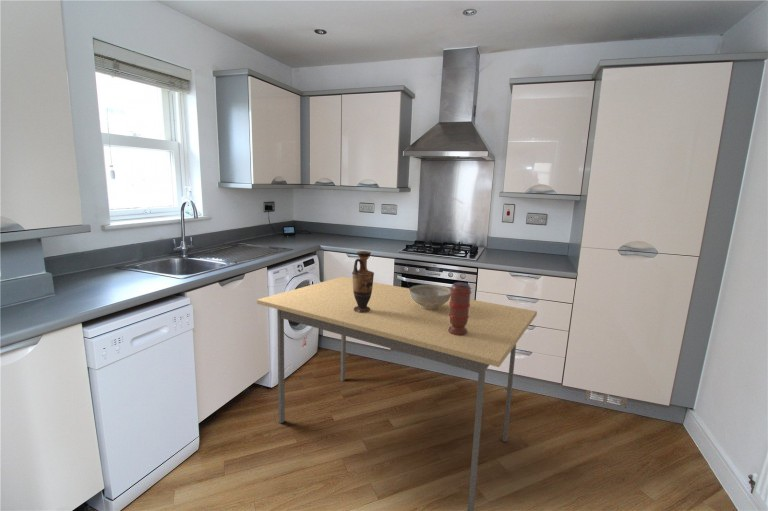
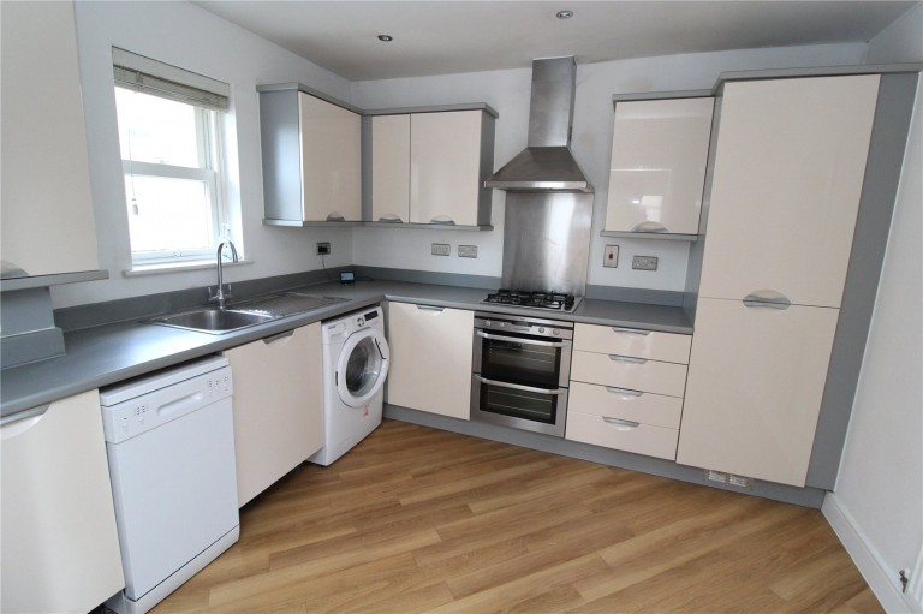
- vase (362, 281)
- decorative bowl (429, 298)
- dining table (398, 350)
- spice grinder (459, 307)
